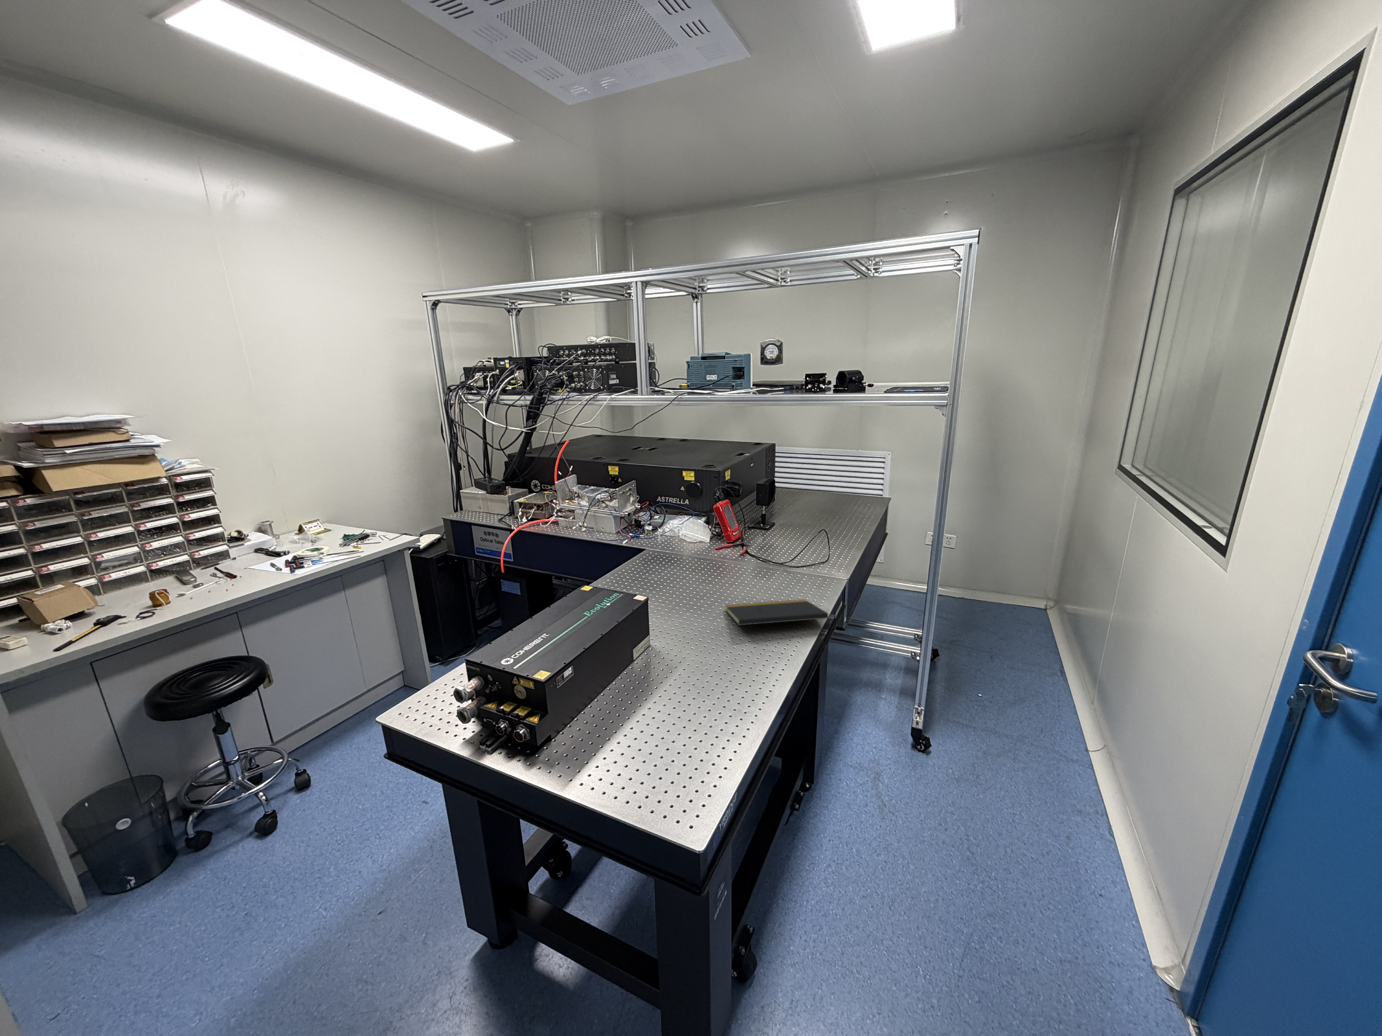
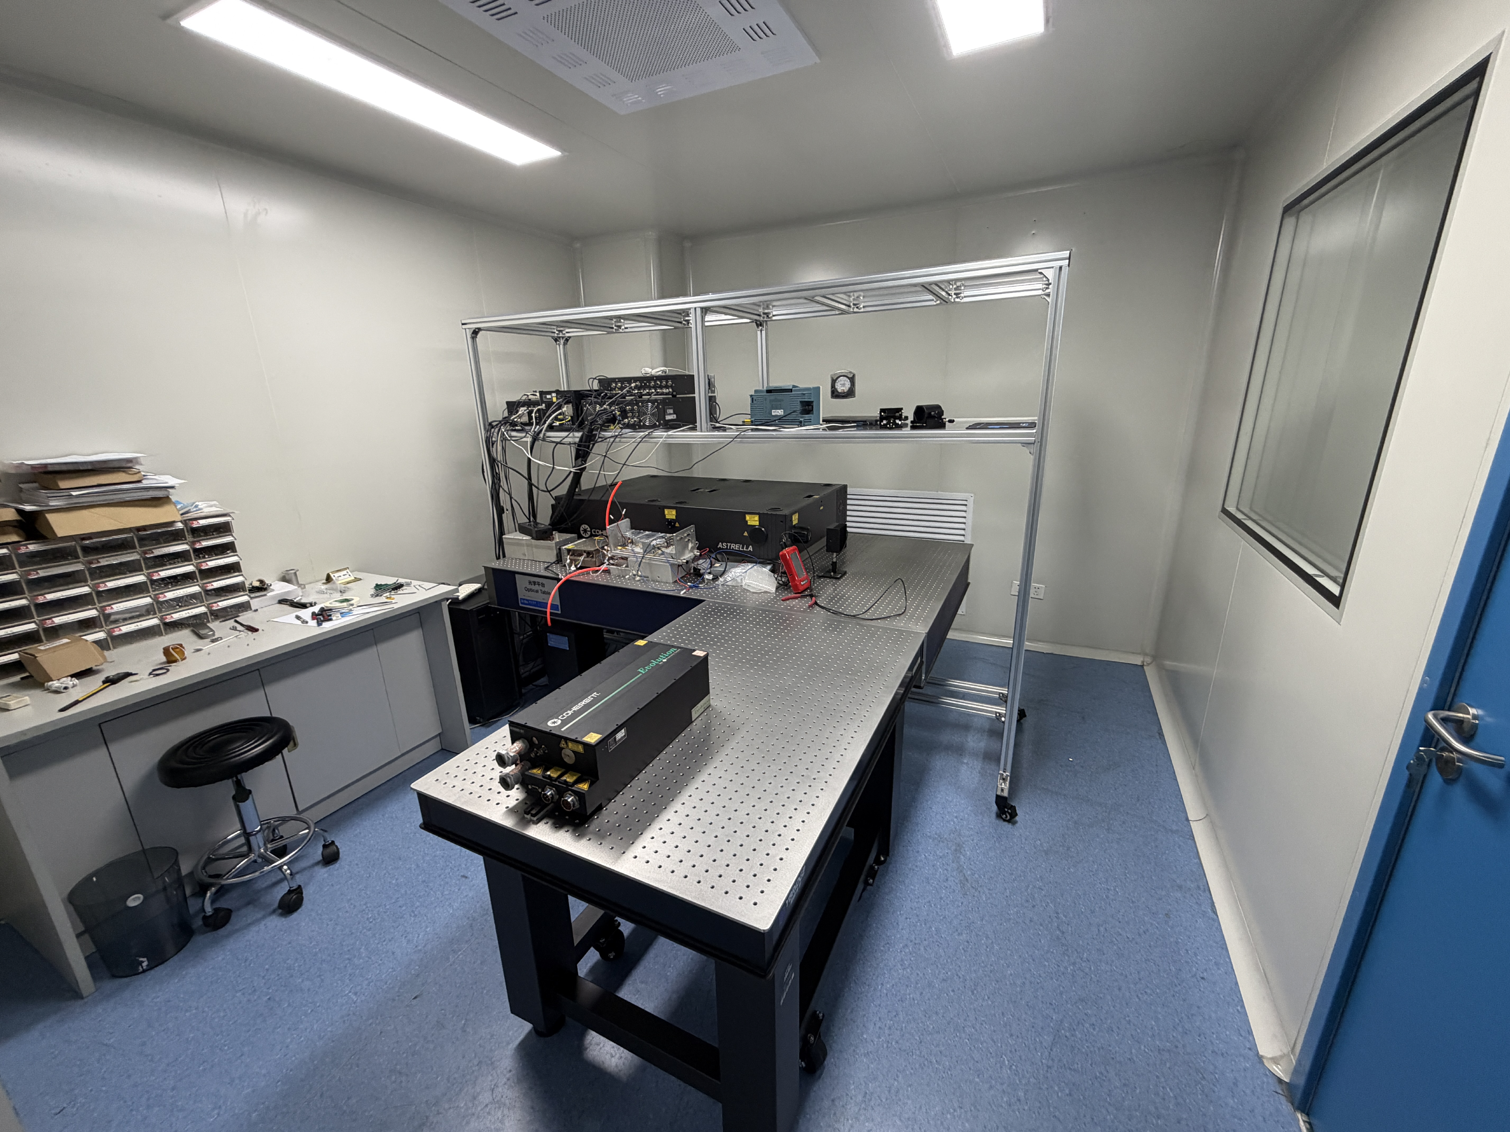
- notepad (774, 612)
